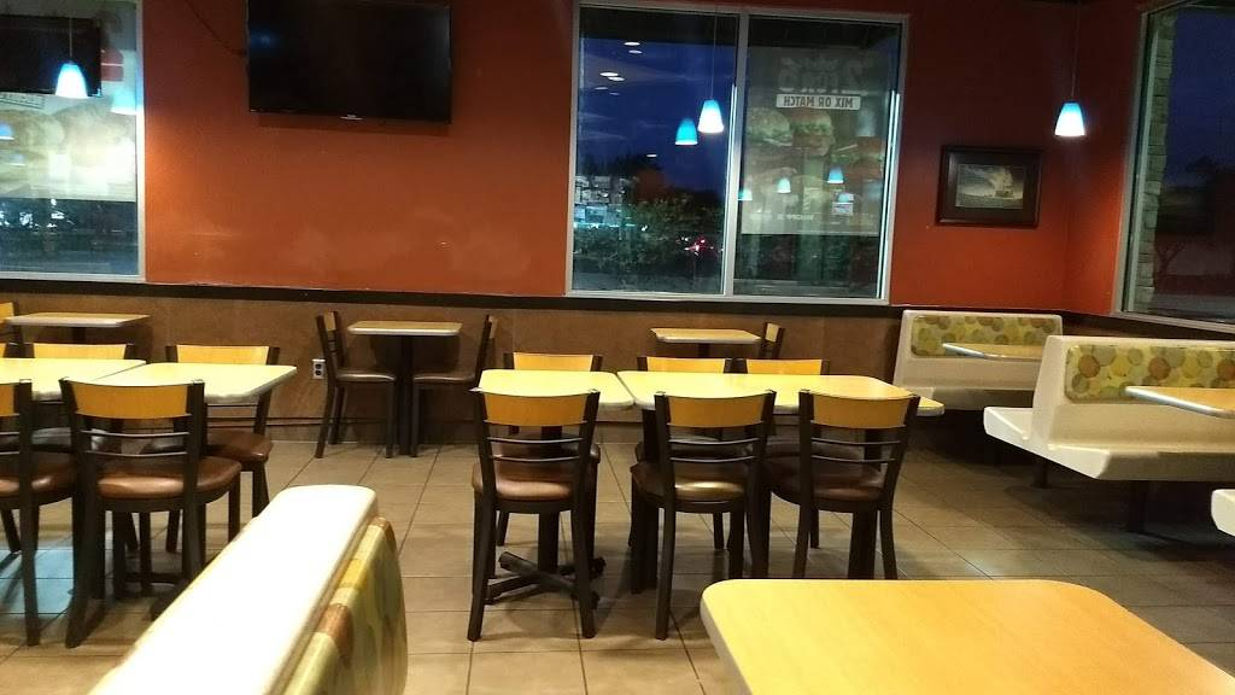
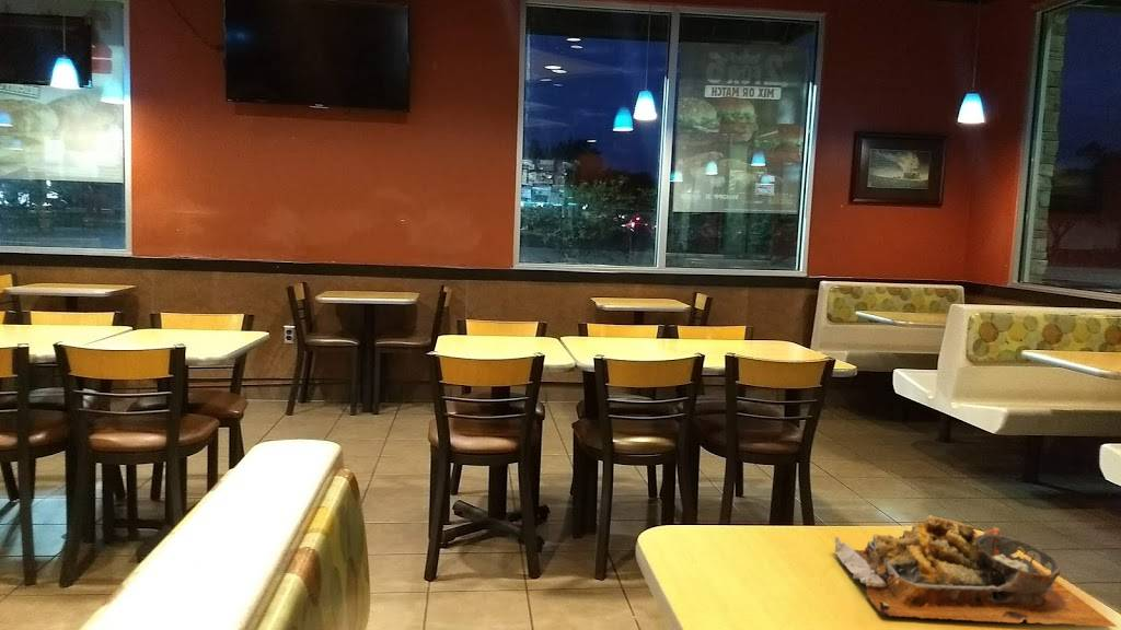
+ food tray (962, 556)
